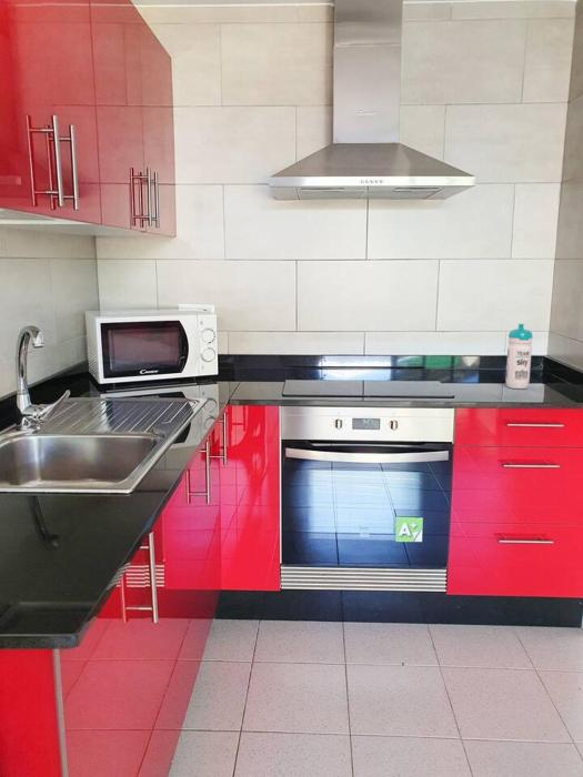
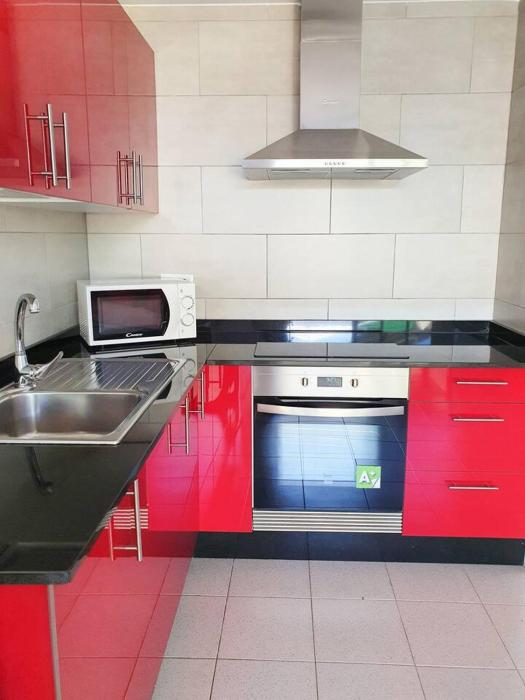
- water bottle (519, 355)
